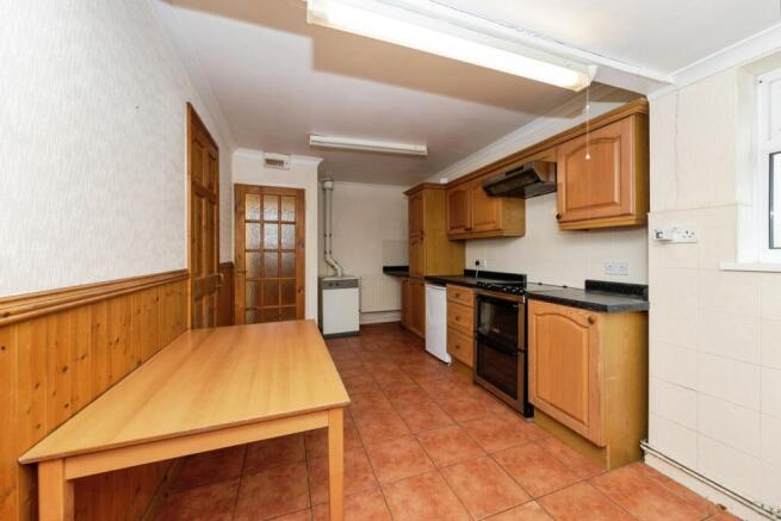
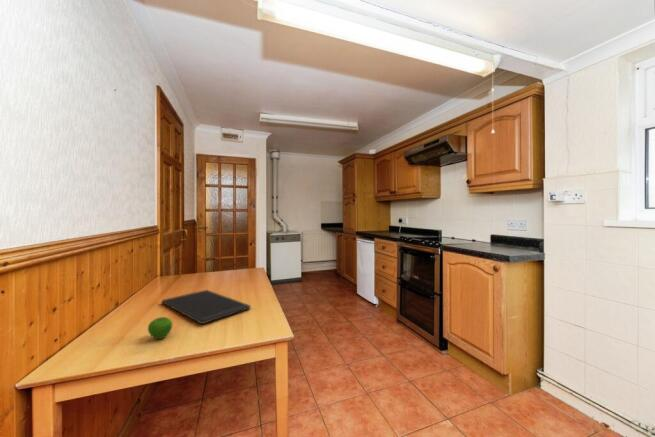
+ cutting board (204, 304)
+ apple (160, 328)
